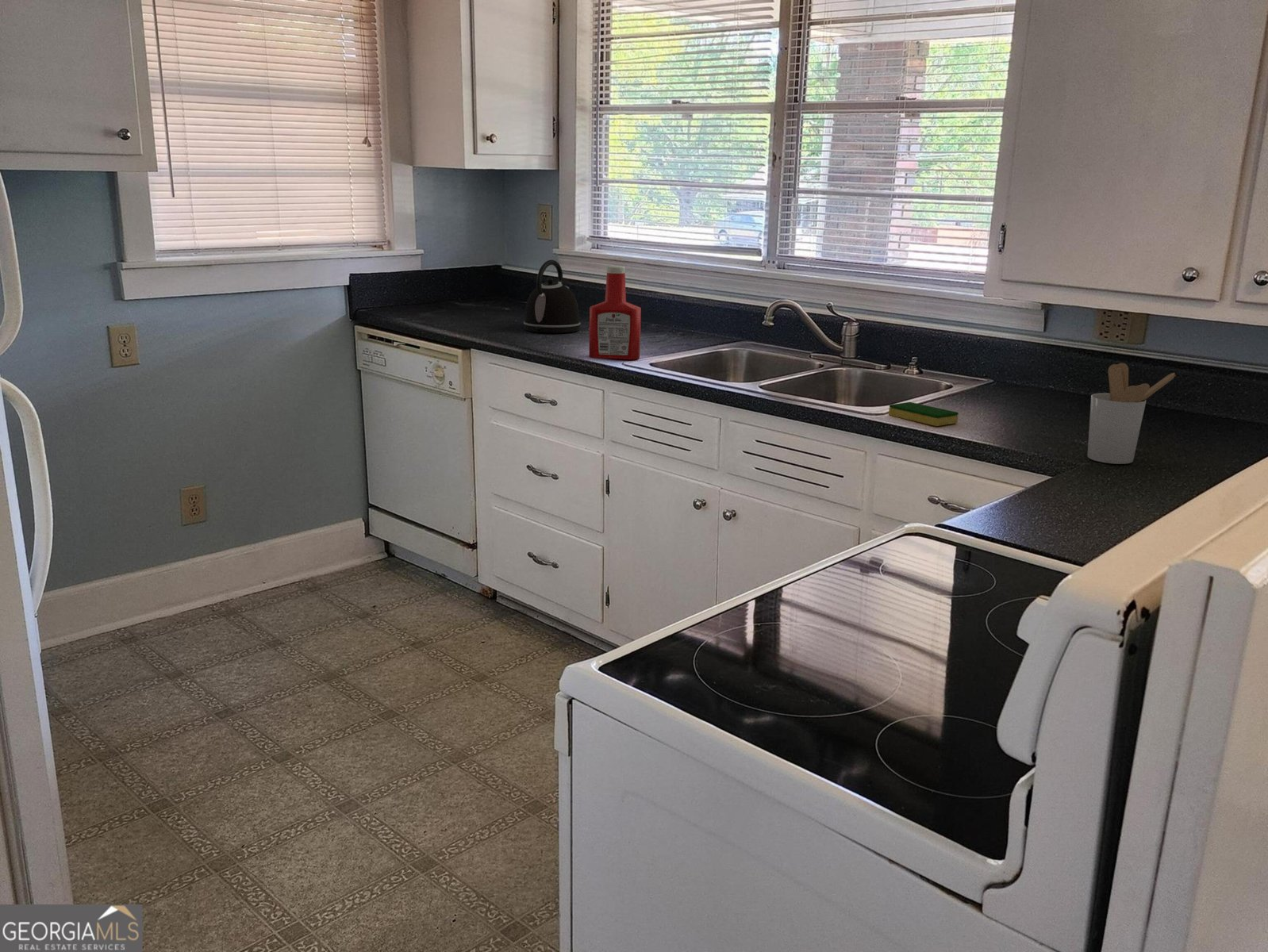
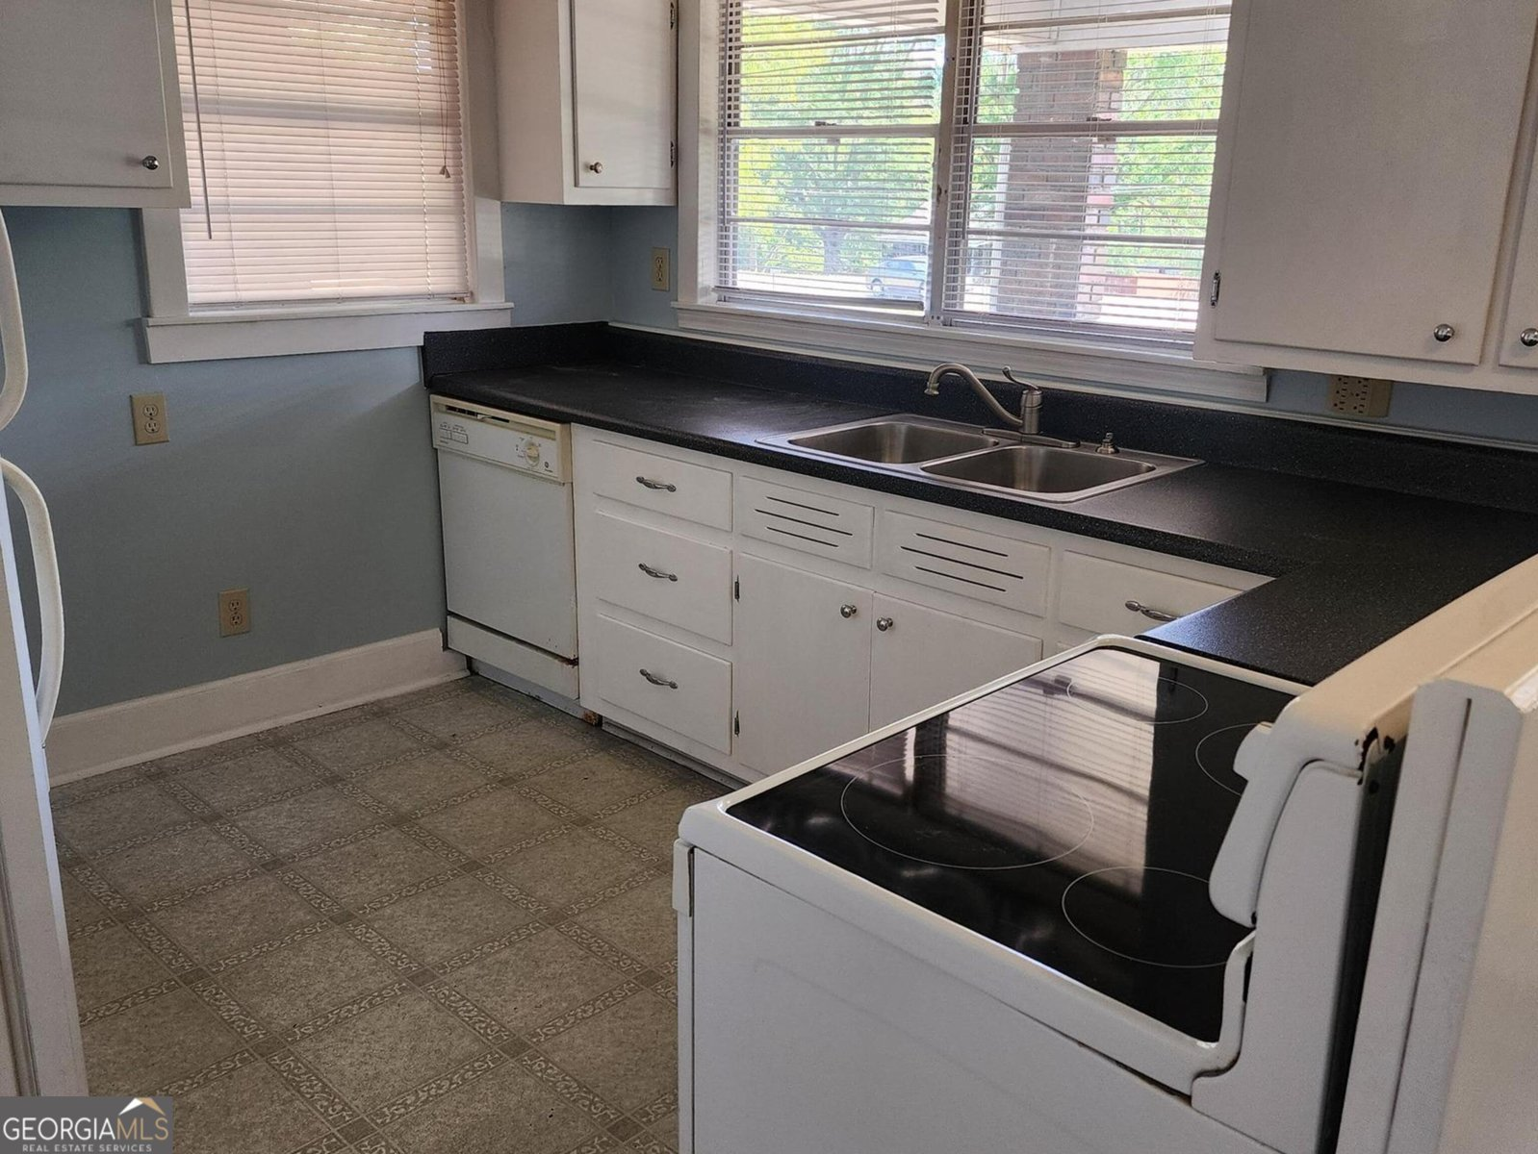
- utensil holder (1131, 414)
- kettle (551, 294)
- soap bottle (615, 312)
- dish sponge (923, 413)
